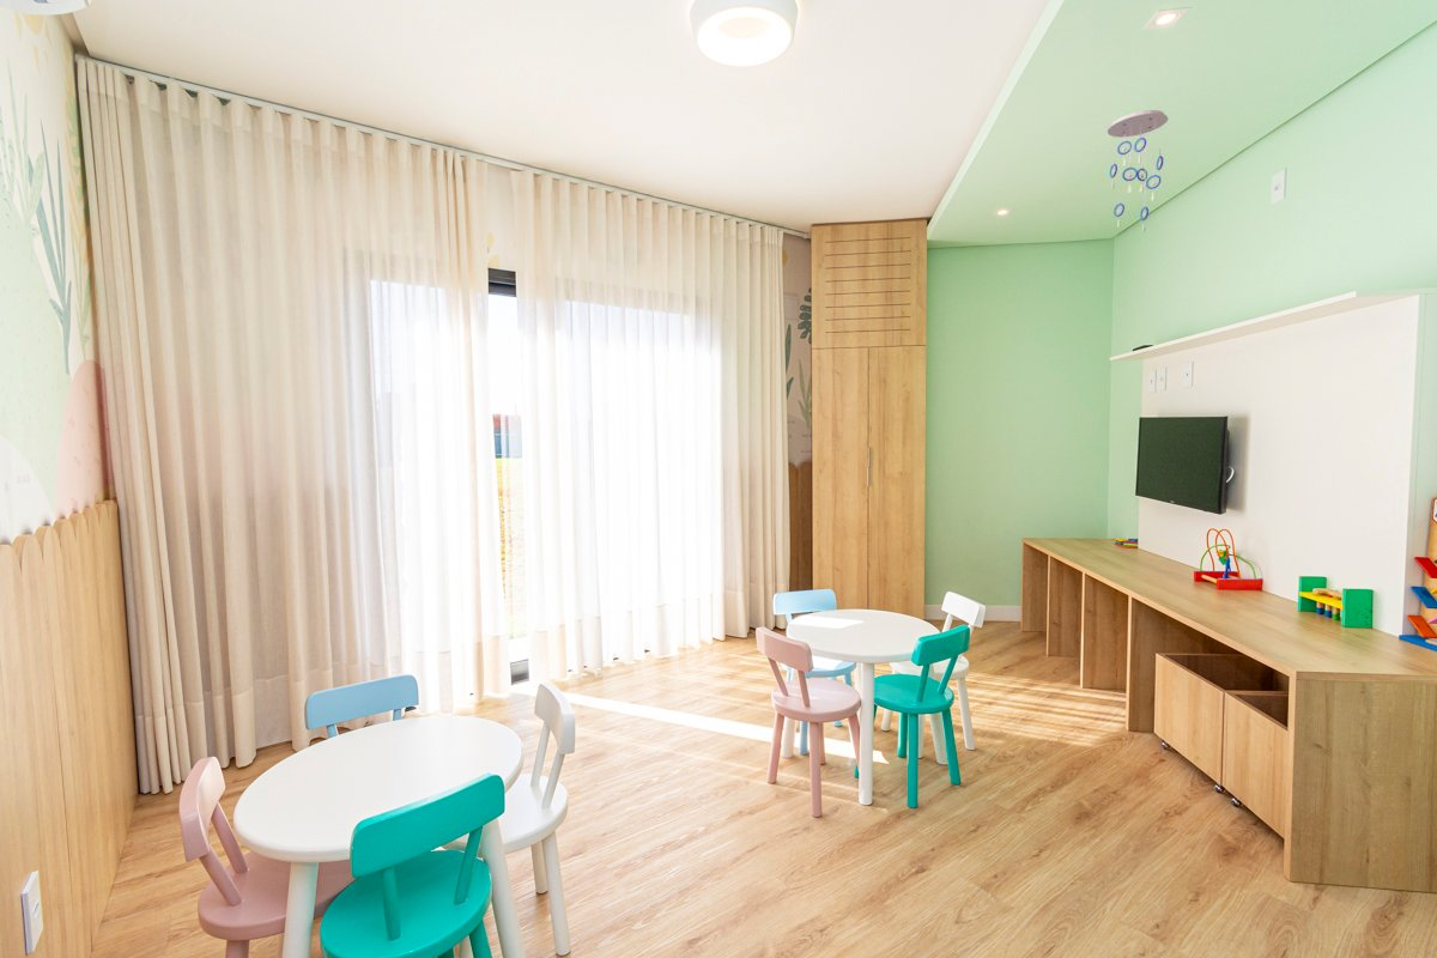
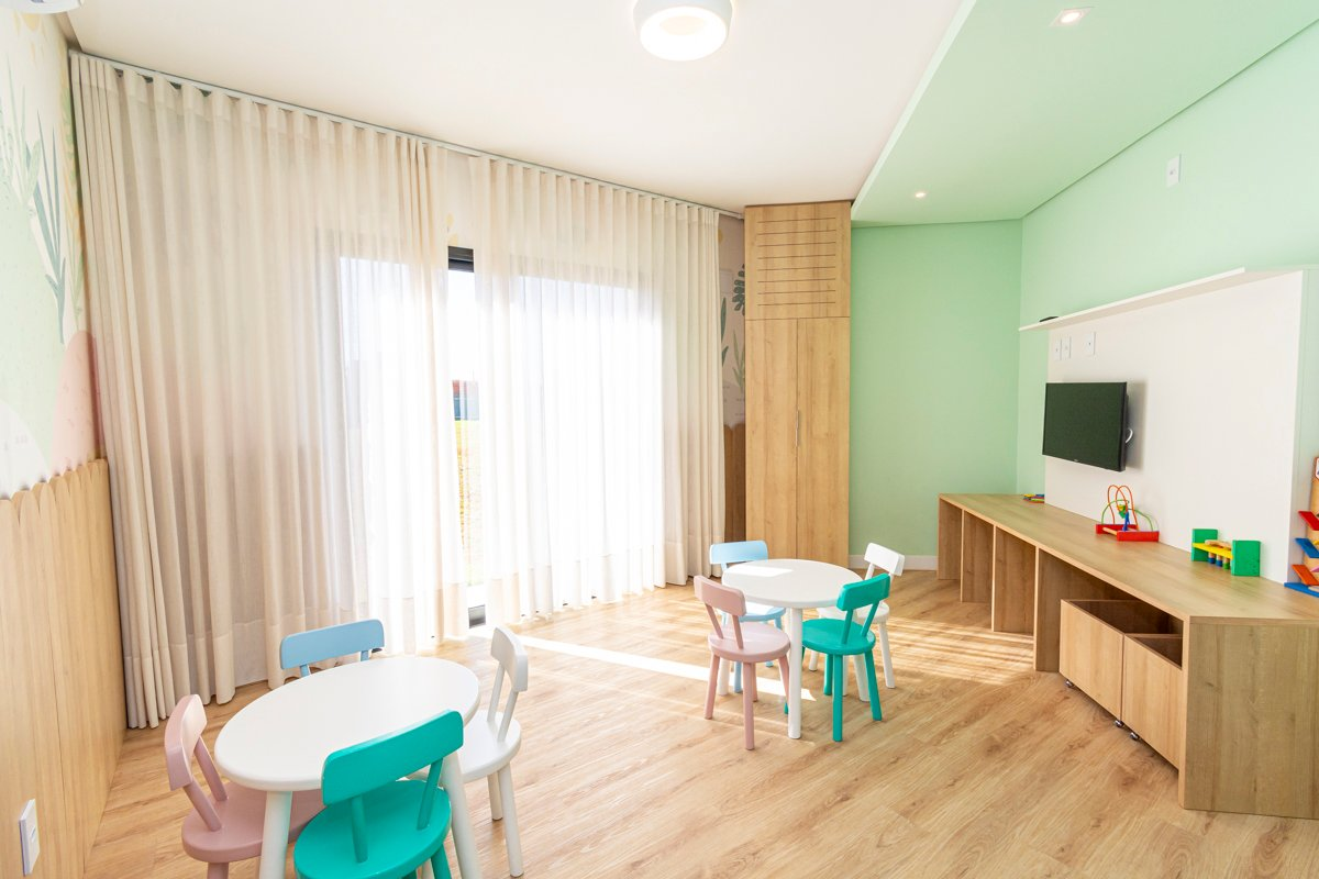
- ceiling mobile (1135, 176)
